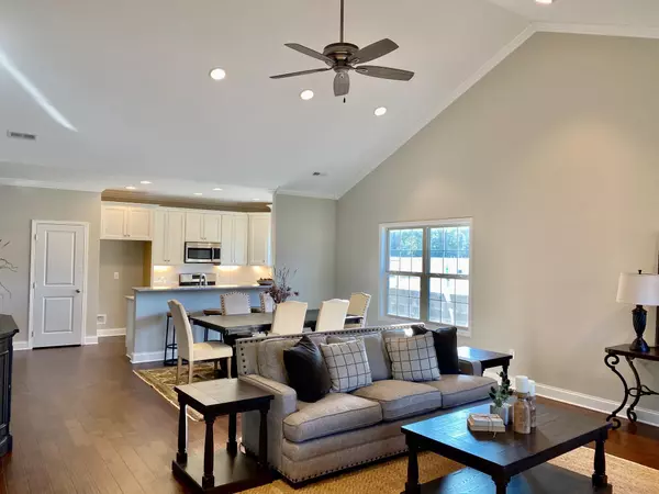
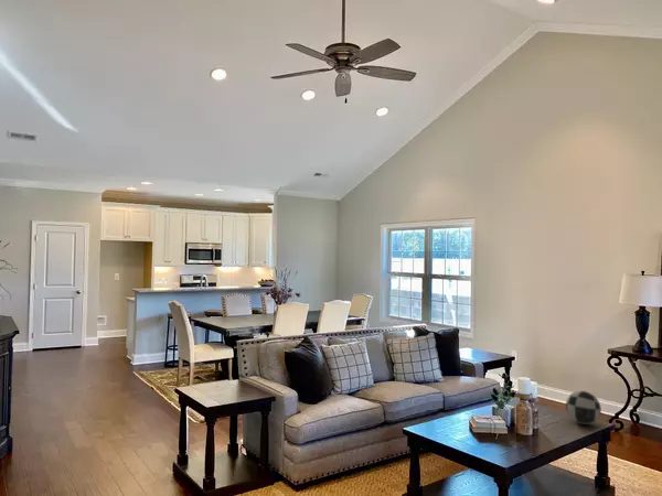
+ decorative ball (583, 407)
